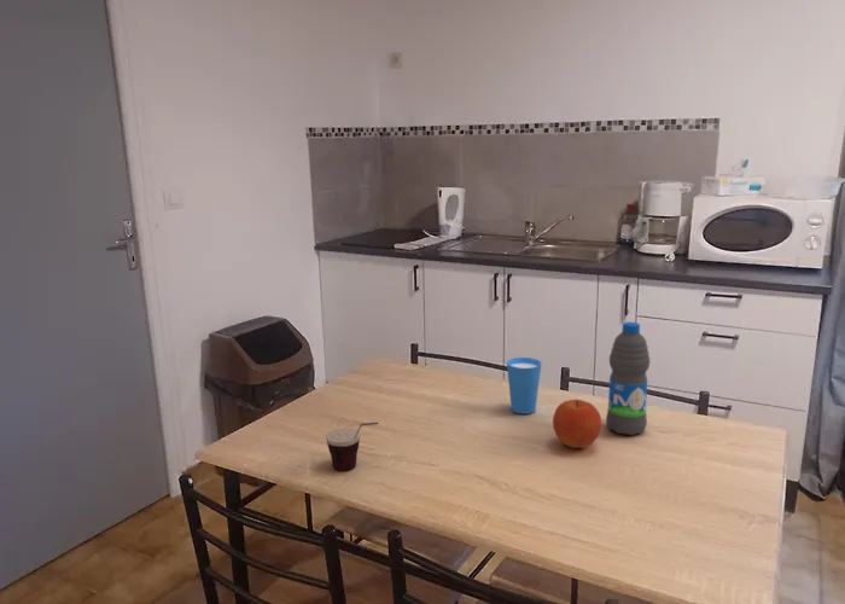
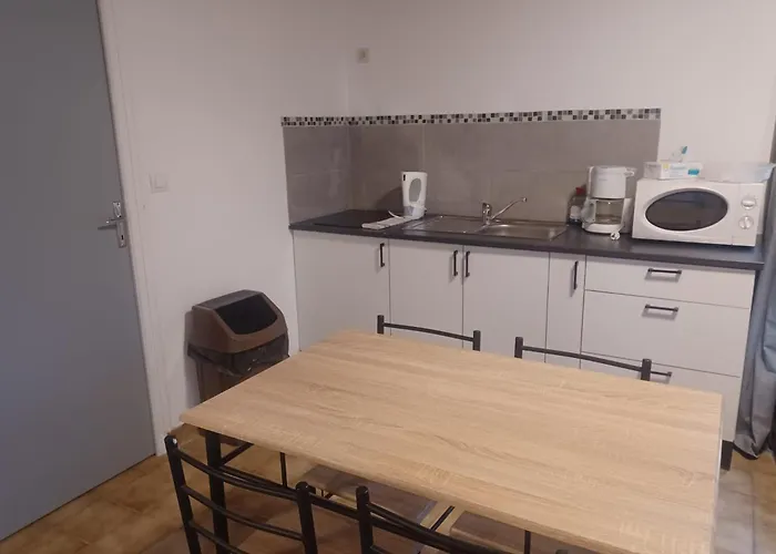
- cup (354, 442)
- cup (523, 385)
- water bottle (628, 377)
- fruit (577, 423)
